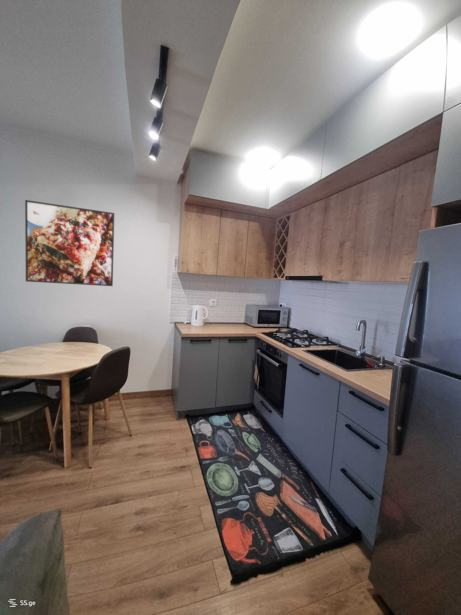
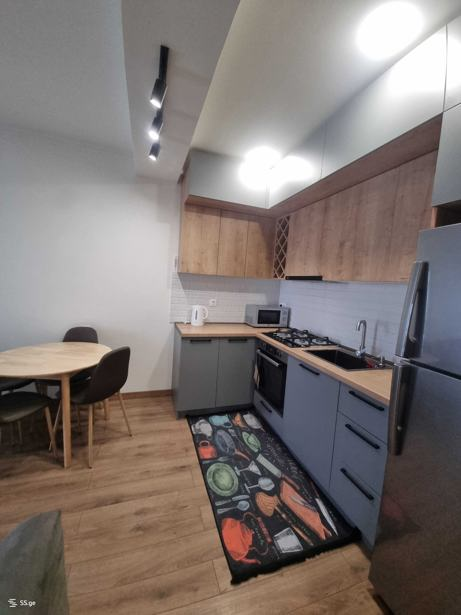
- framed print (71, 246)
